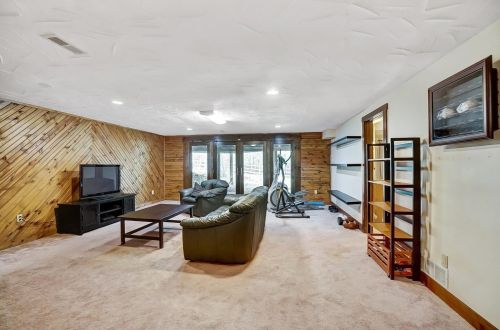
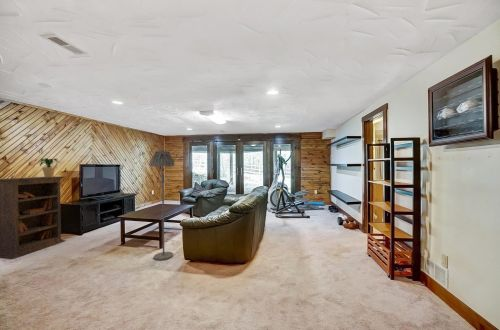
+ floor lamp (162, 203)
+ potted plant (48, 167)
+ bookcase (31, 213)
